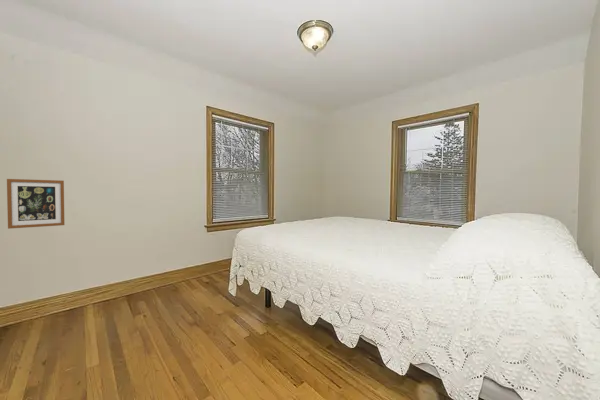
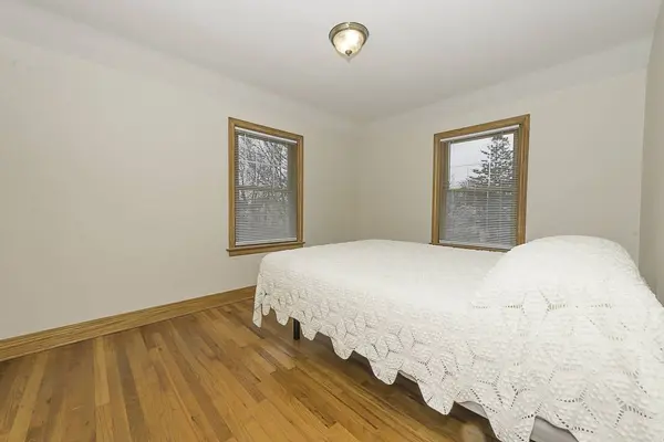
- wall art (37, 203)
